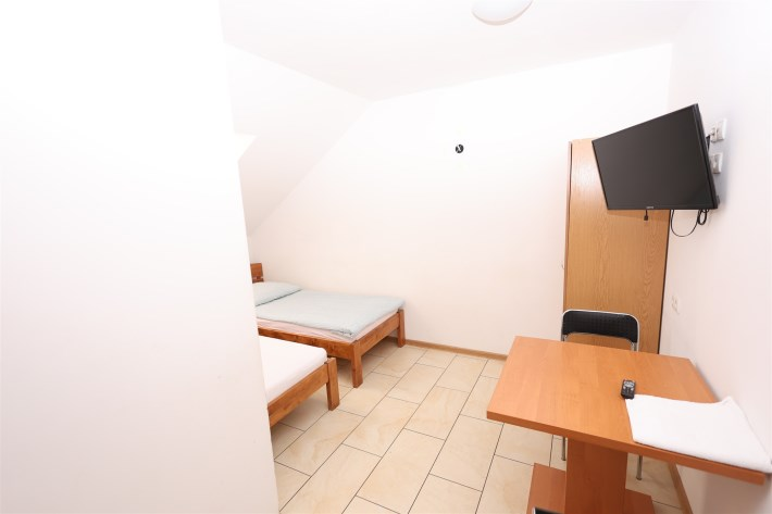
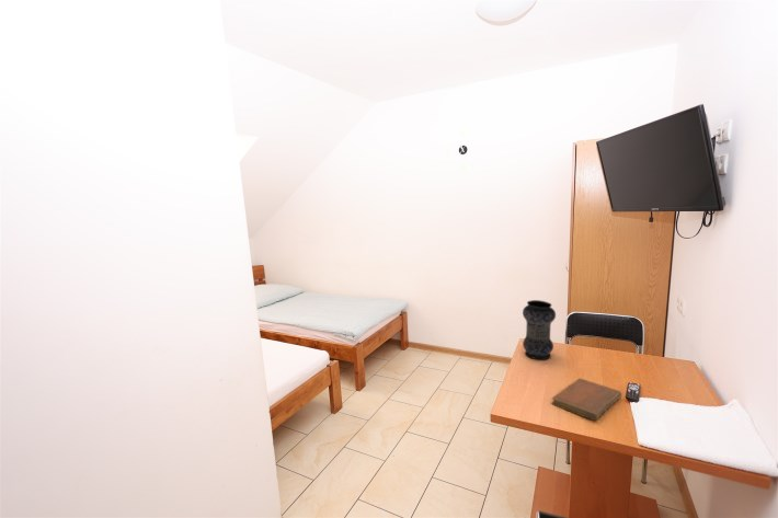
+ vase (538, 329)
+ notebook (586, 398)
